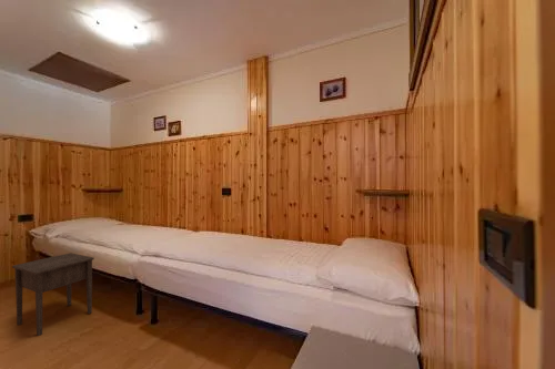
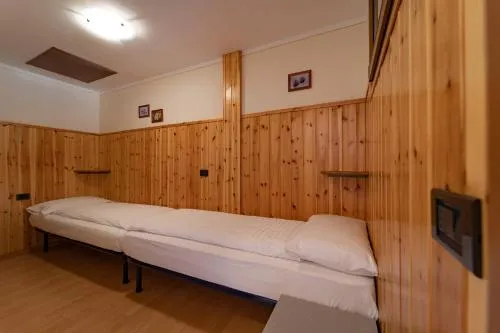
- nightstand (54, 288)
